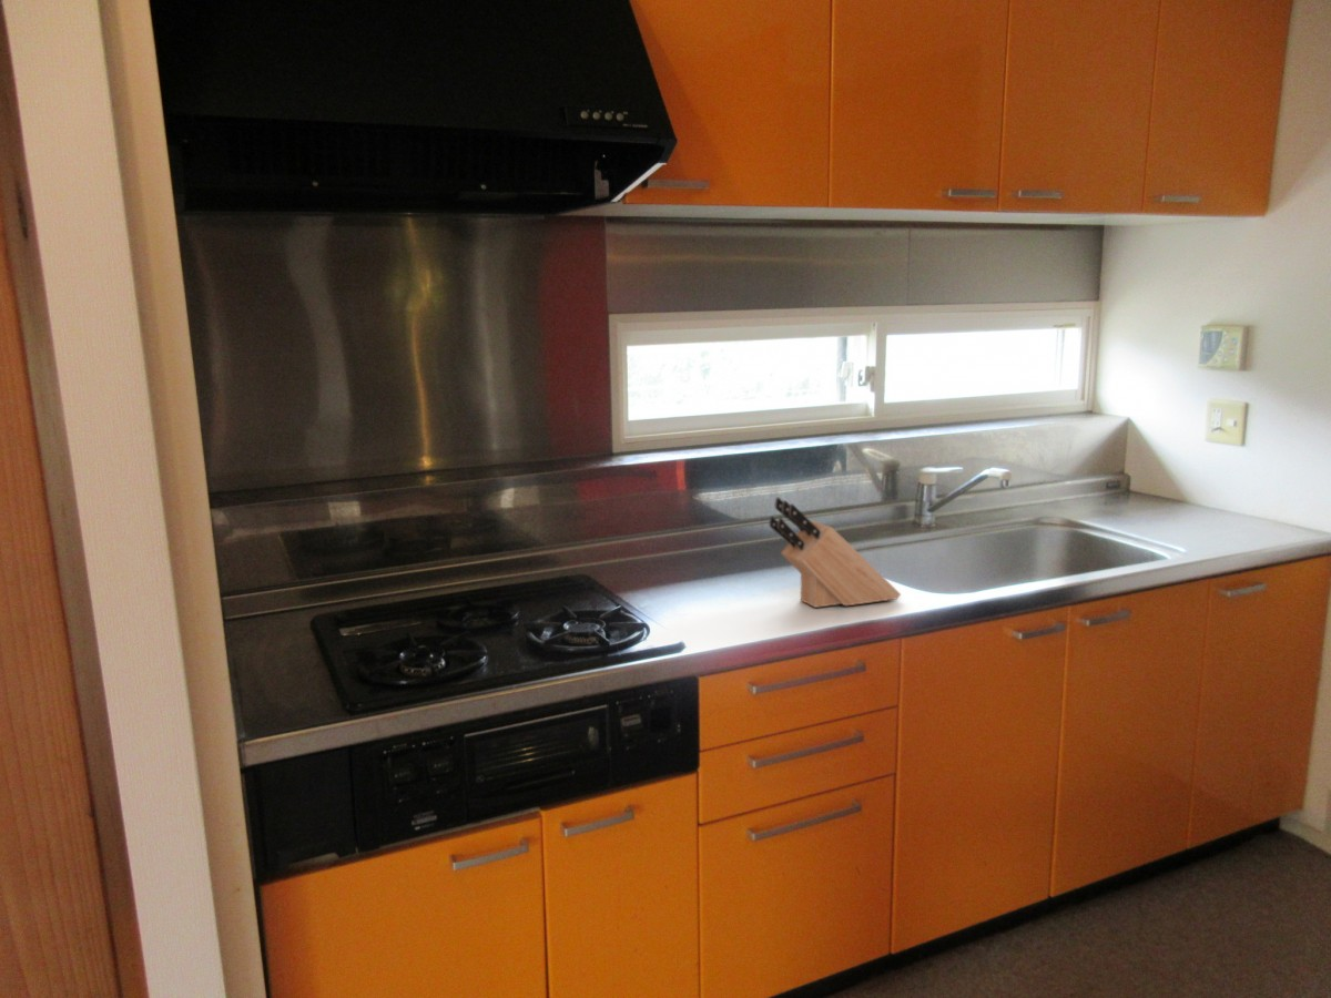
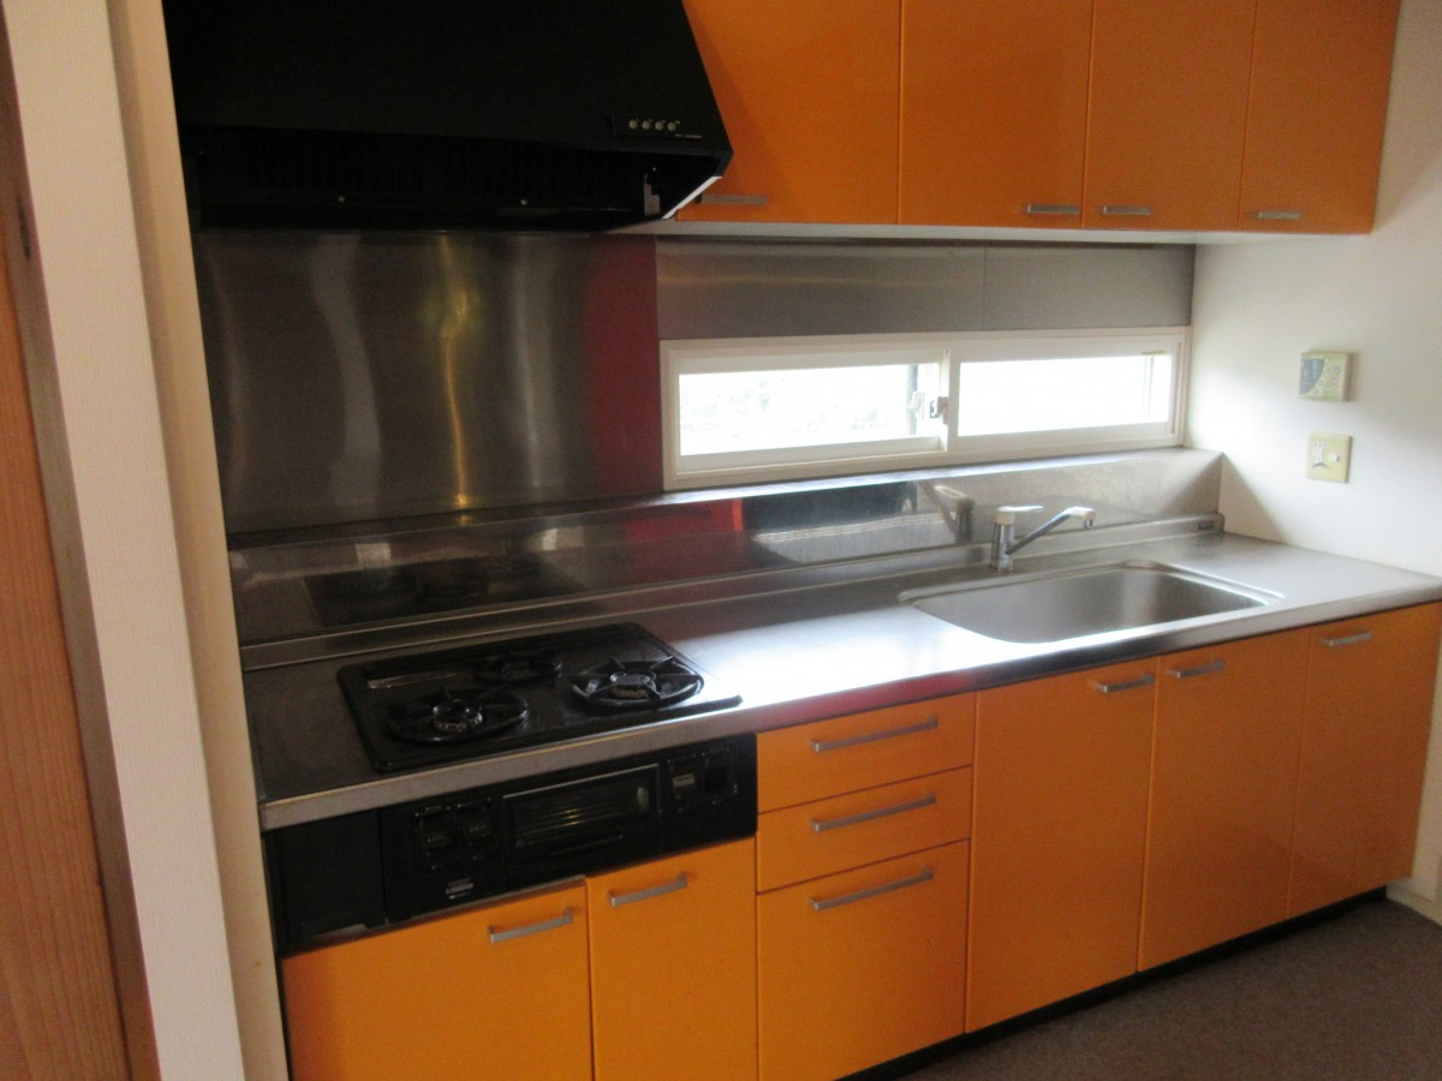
- knife block (832, 548)
